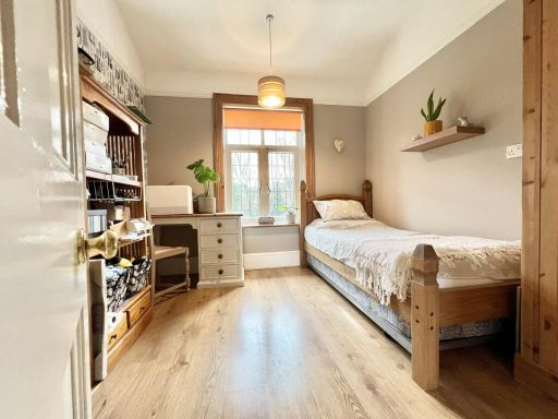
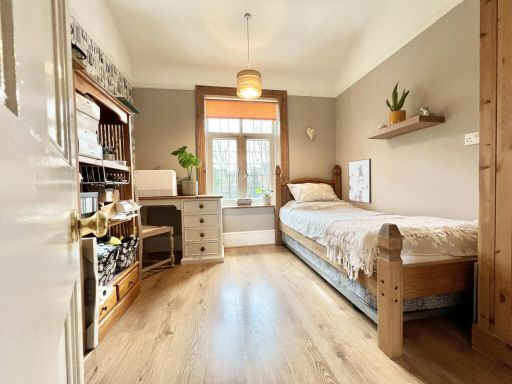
+ wall art (359, 181)
